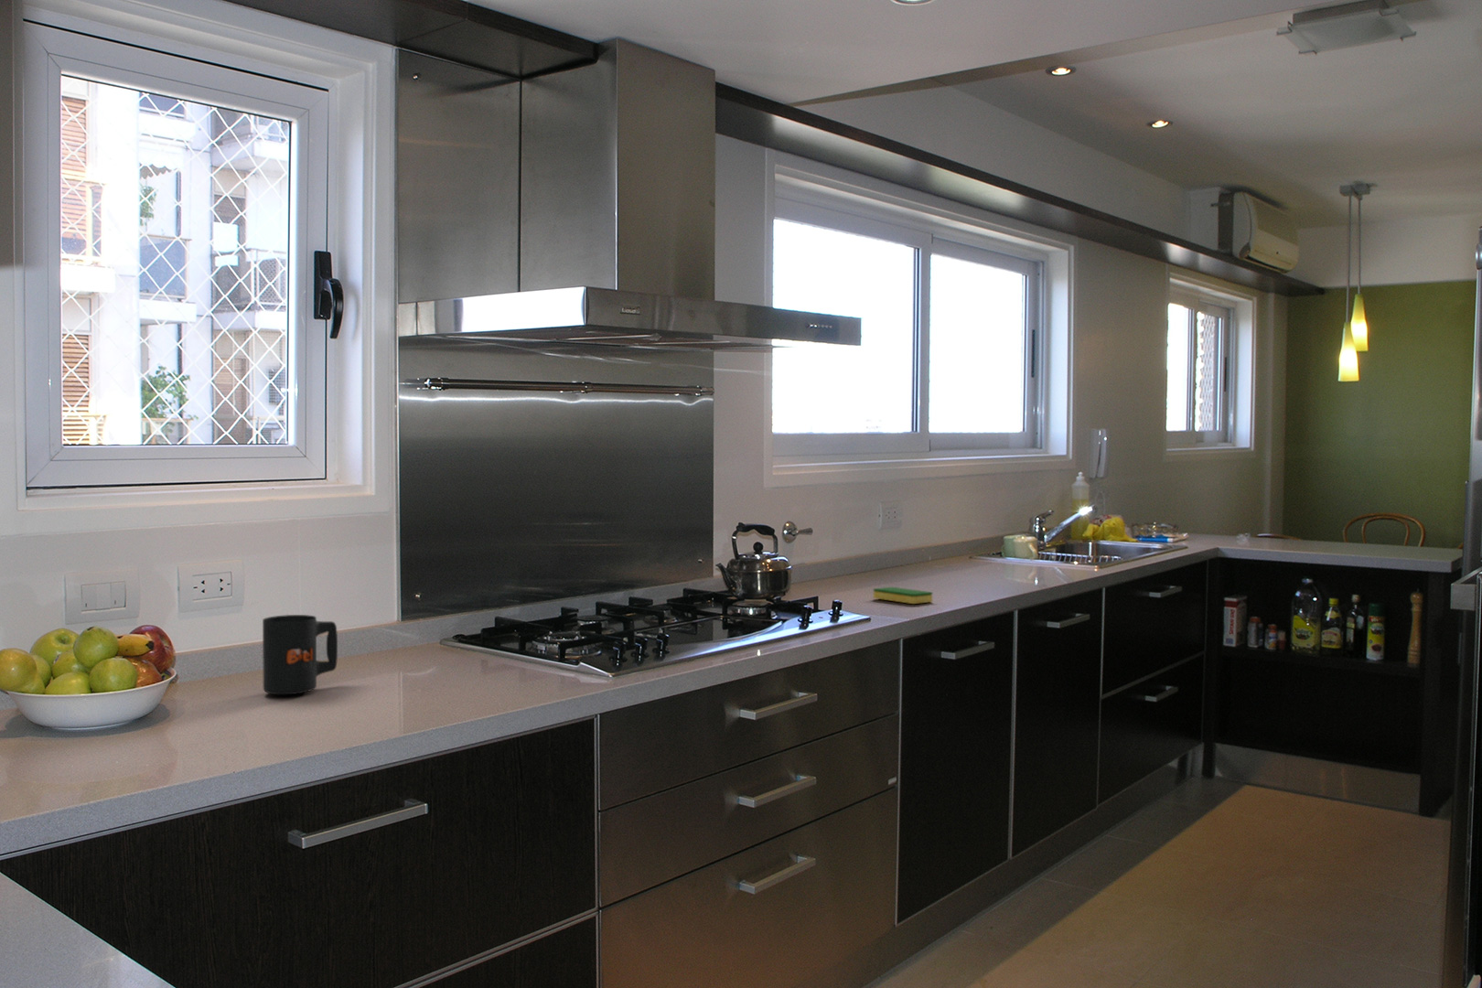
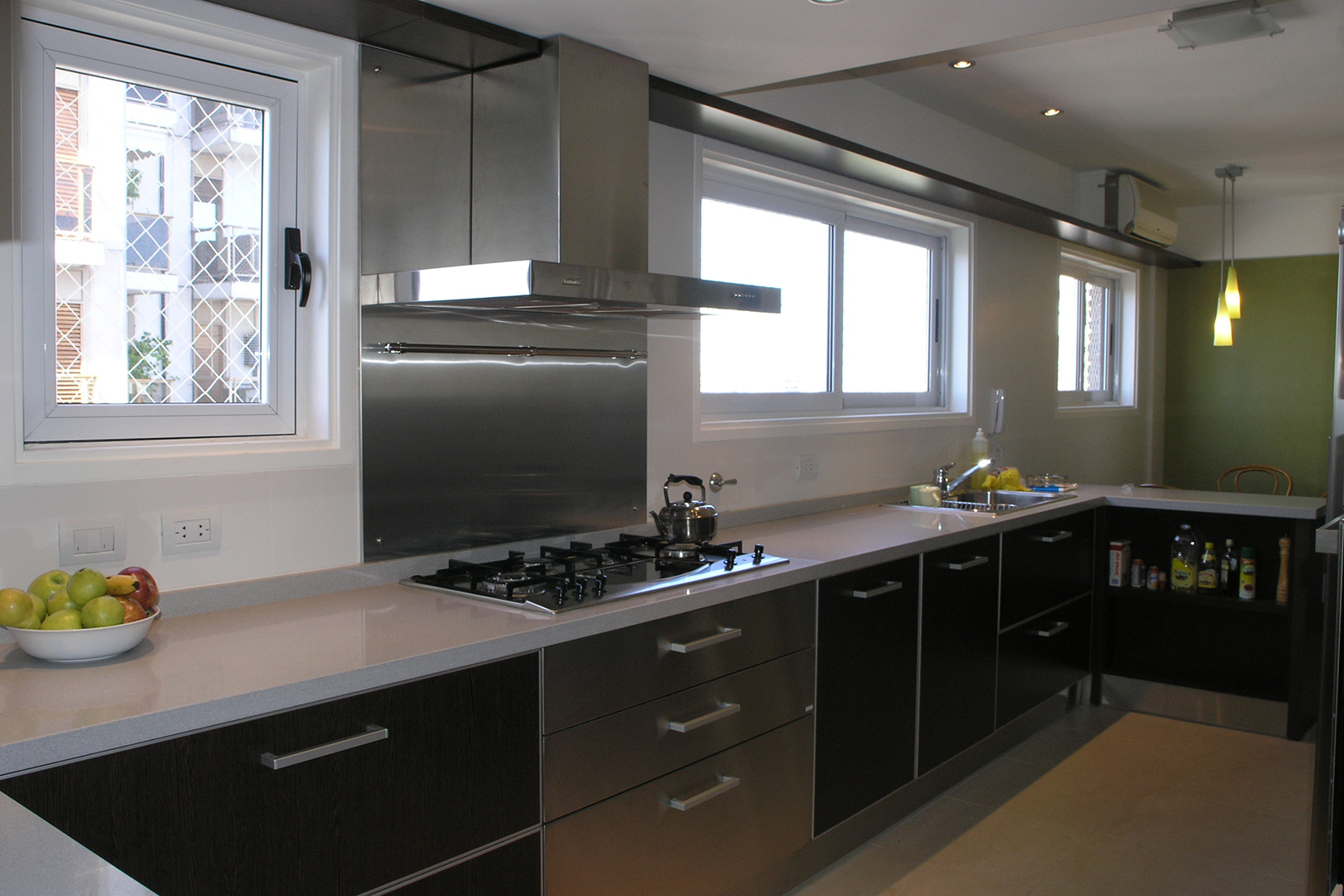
- dish sponge (902, 594)
- mug (302, 653)
